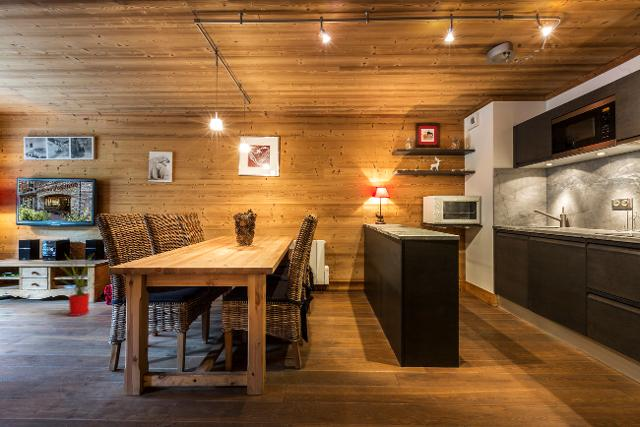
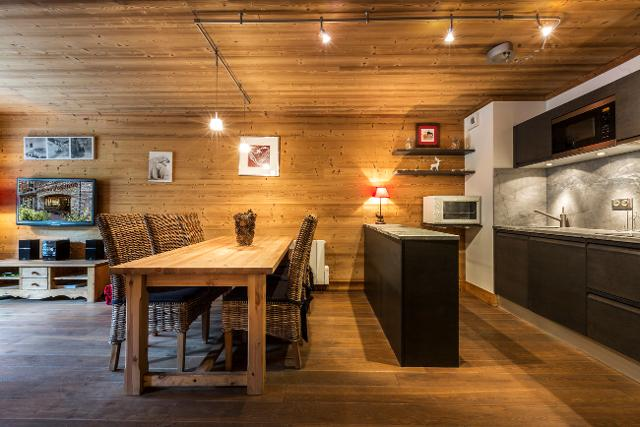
- house plant (80, 283)
